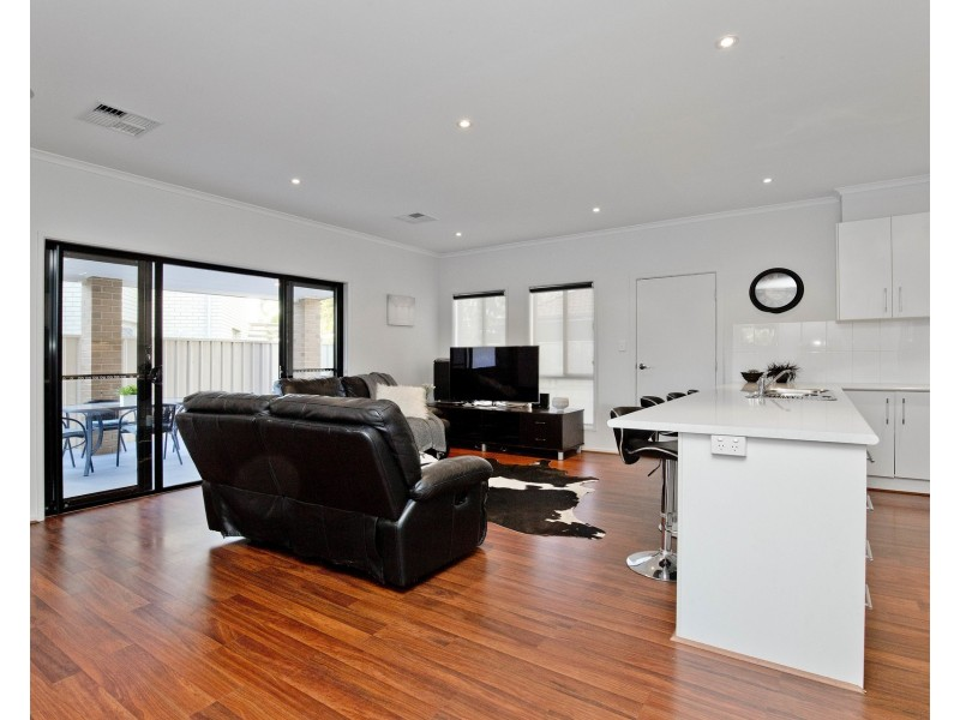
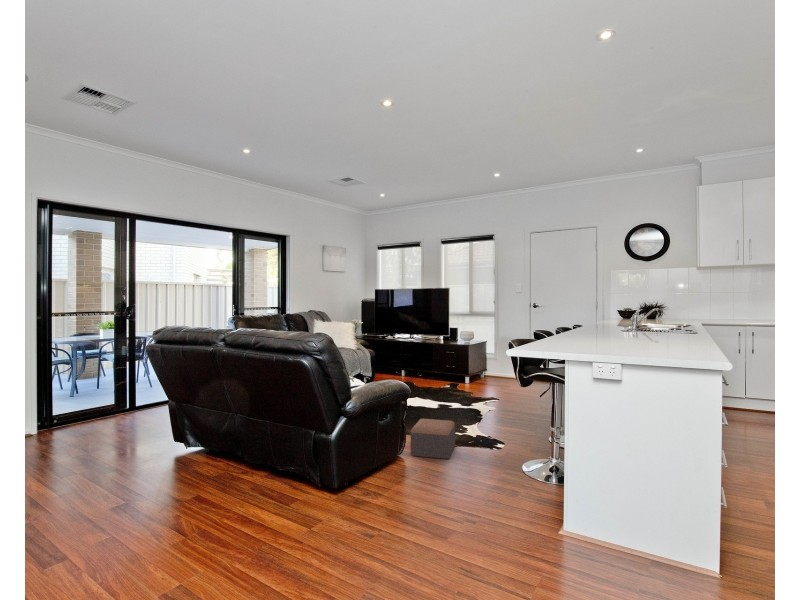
+ footstool (433, 437)
